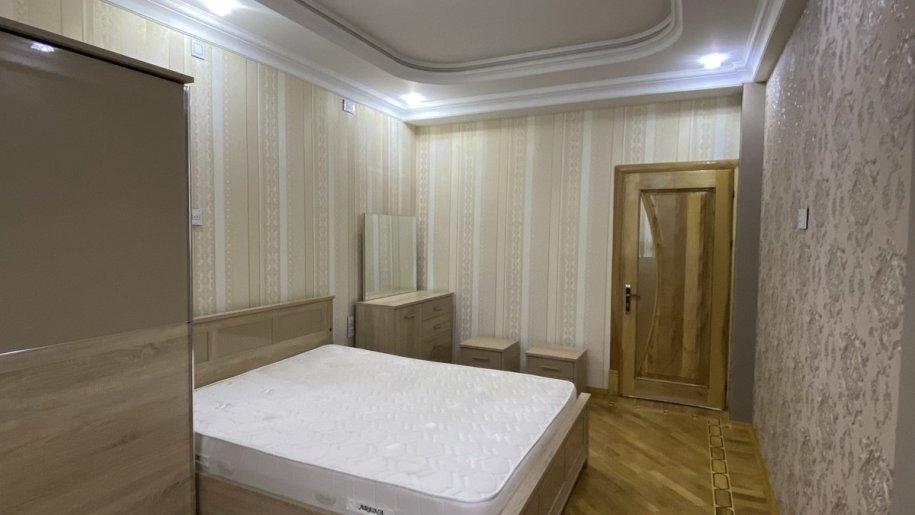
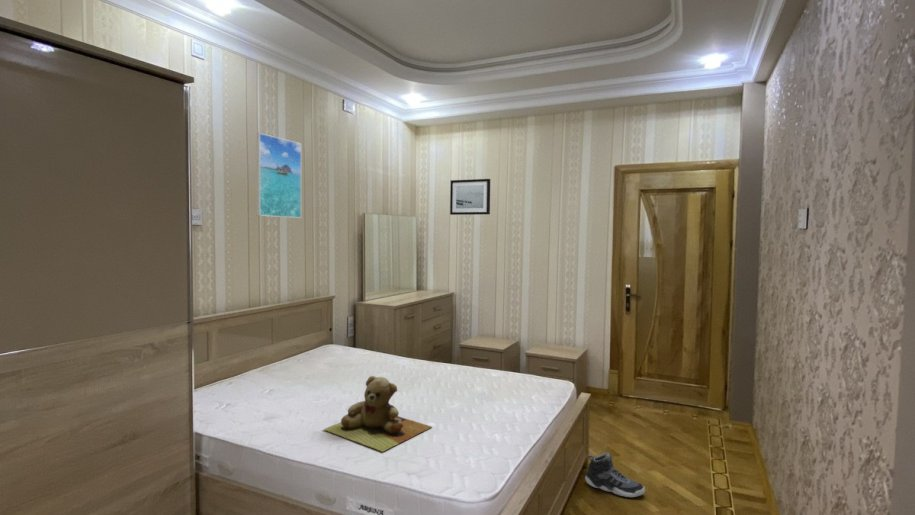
+ teddy bear (378, 403)
+ wall art (469, 197)
+ sneaker (614, 473)
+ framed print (279, 177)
